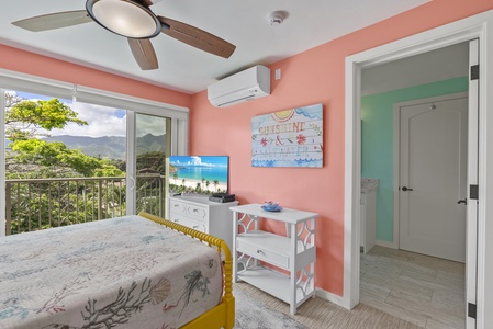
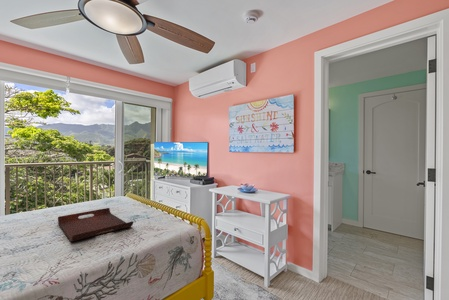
+ serving tray (94, 222)
